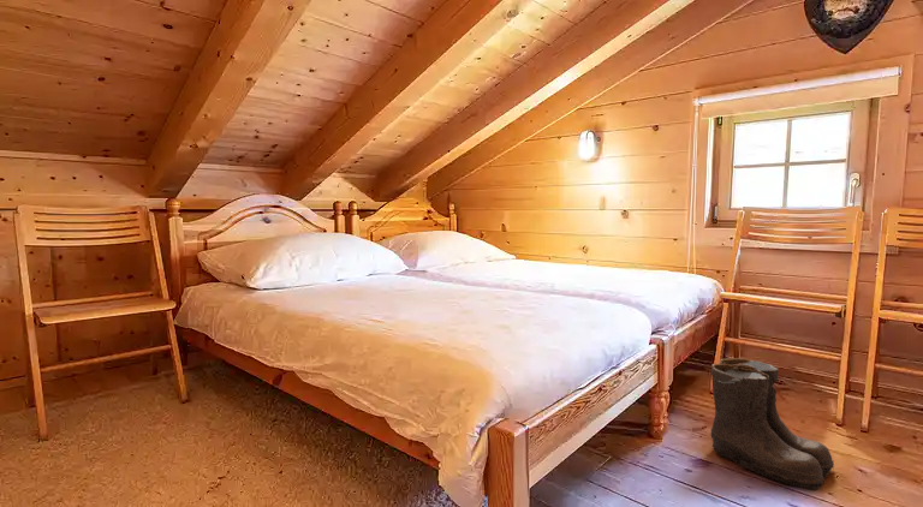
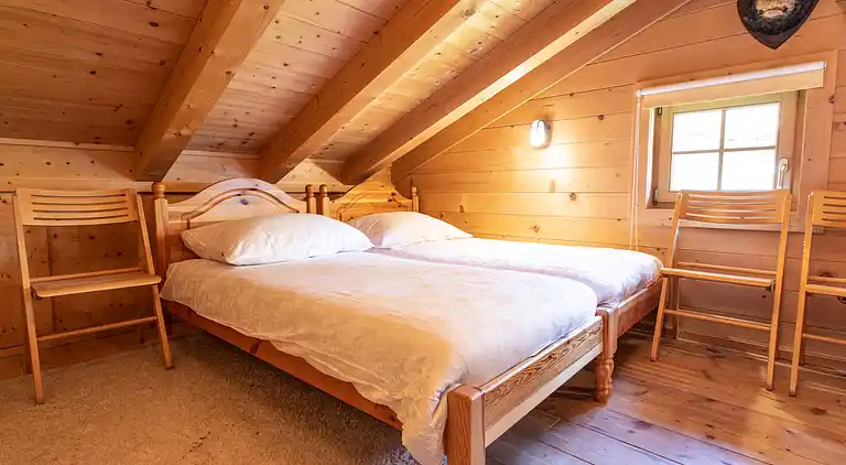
- boots (769, 416)
